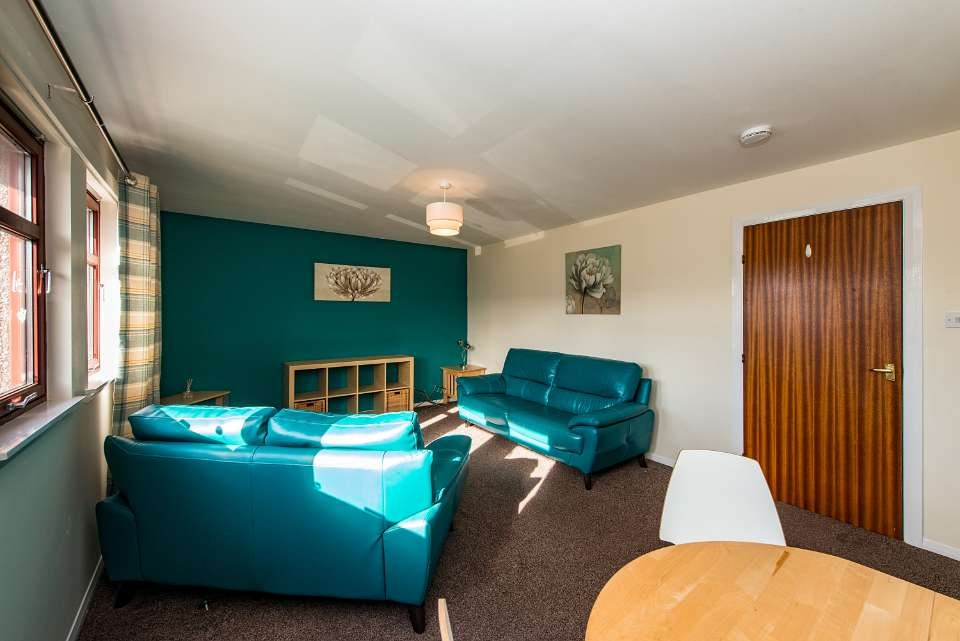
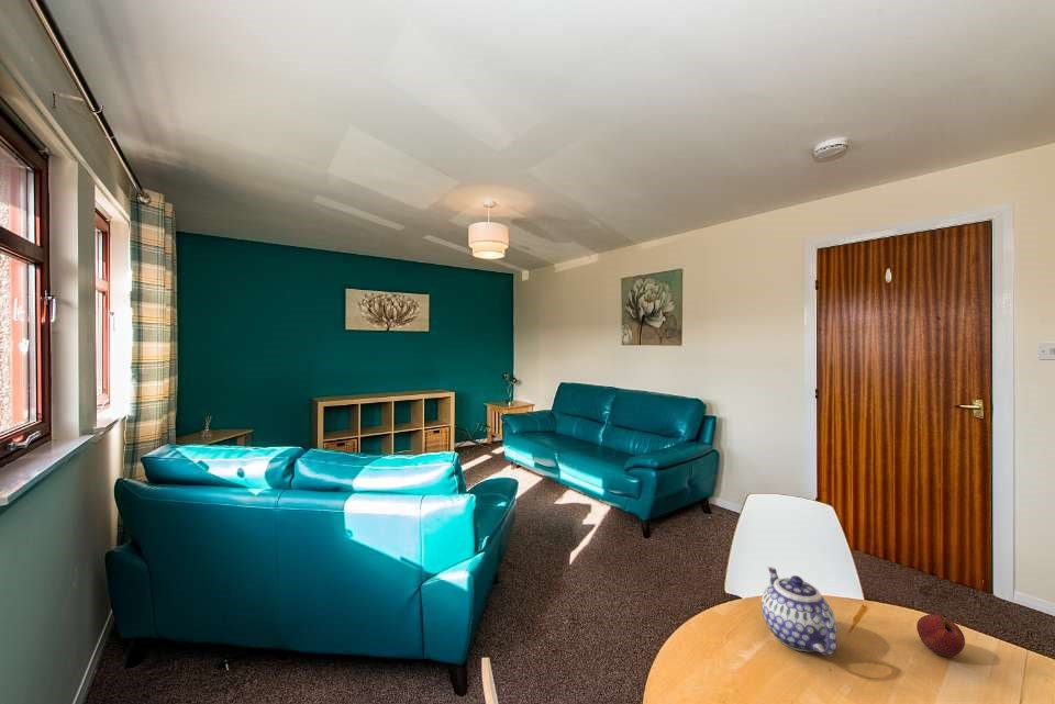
+ apple (939, 633)
+ teapot (797, 607)
